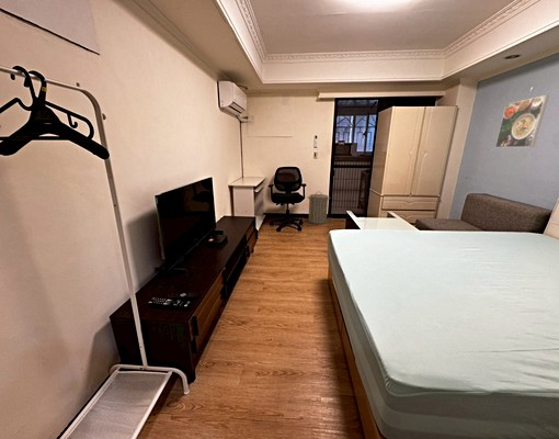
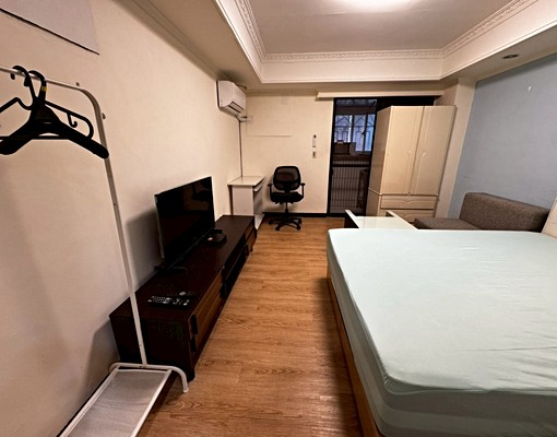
- laundry hamper (318, 206)
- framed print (518, 124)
